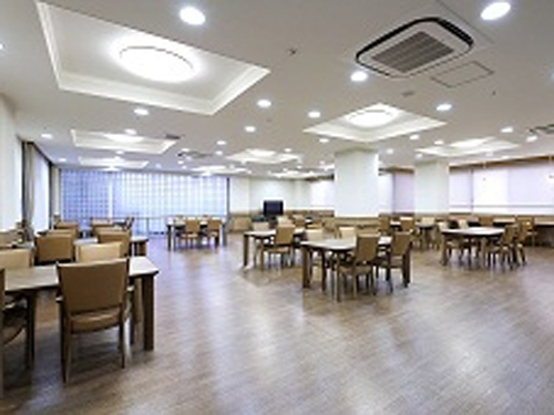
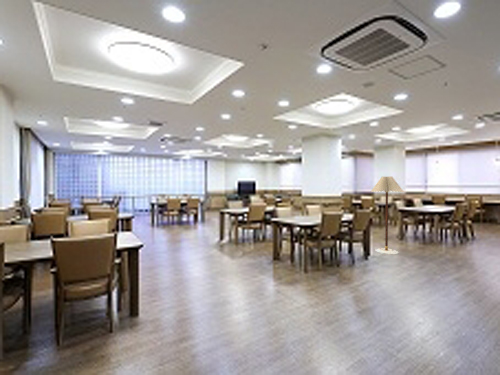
+ floor lamp (386, 214)
